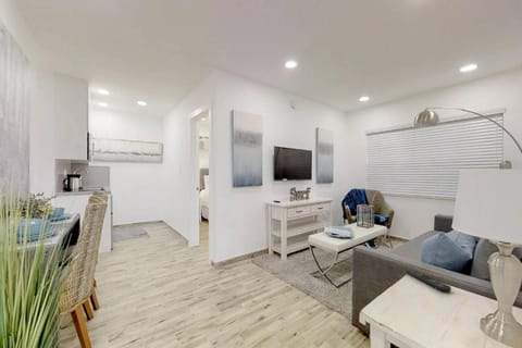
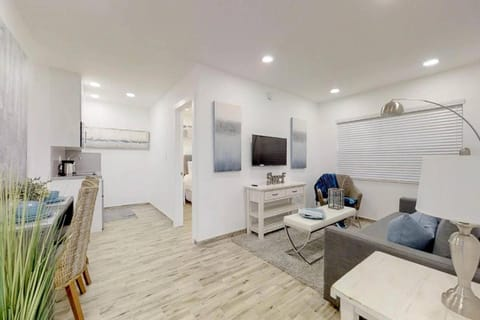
- remote control (426, 278)
